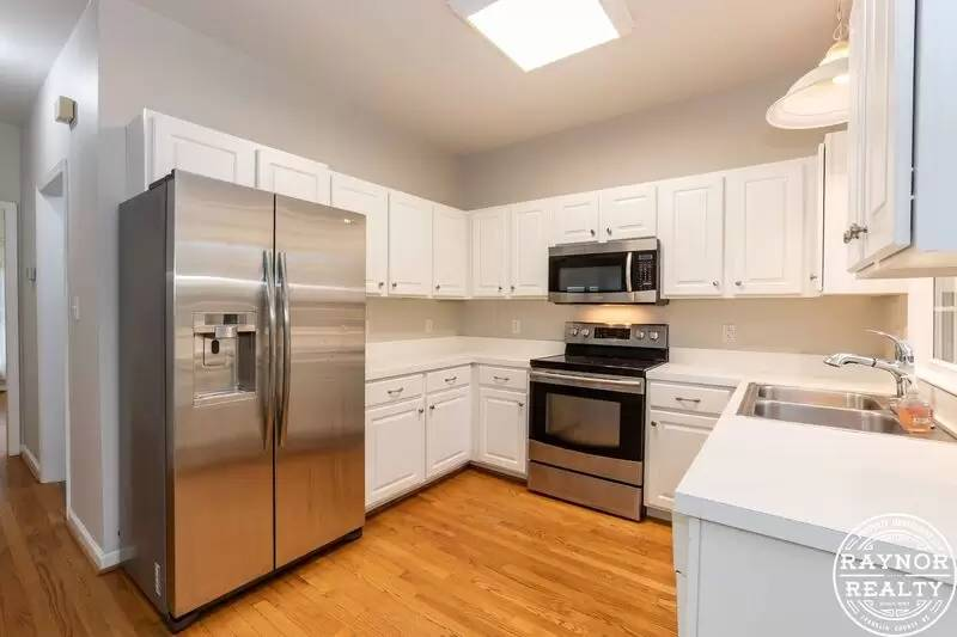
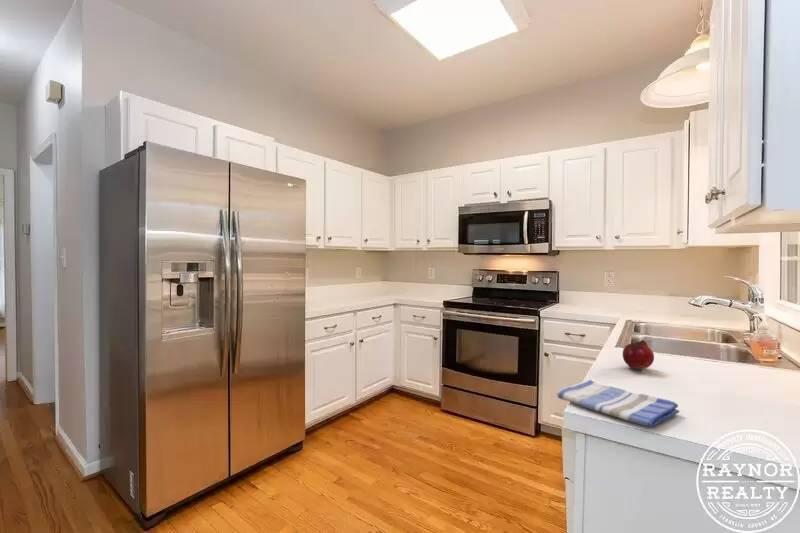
+ dish towel (614, 400)
+ fruit (637, 354)
